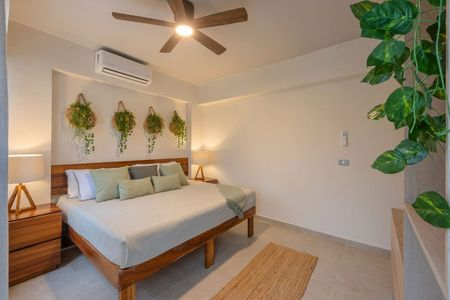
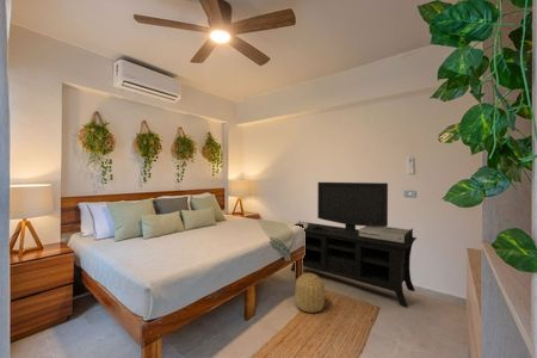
+ basket (309, 289)
+ media console (346, 232)
